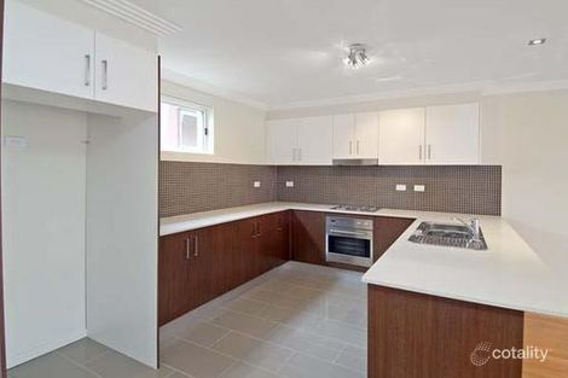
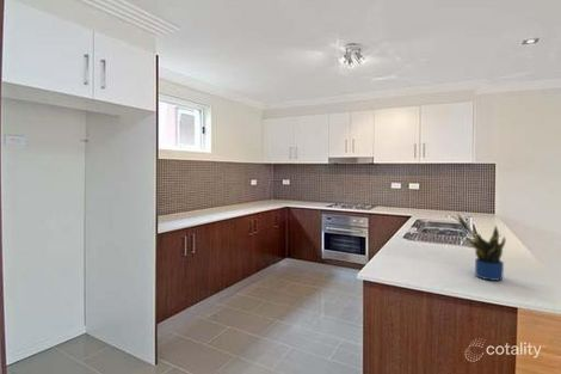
+ potted plant (481, 246)
